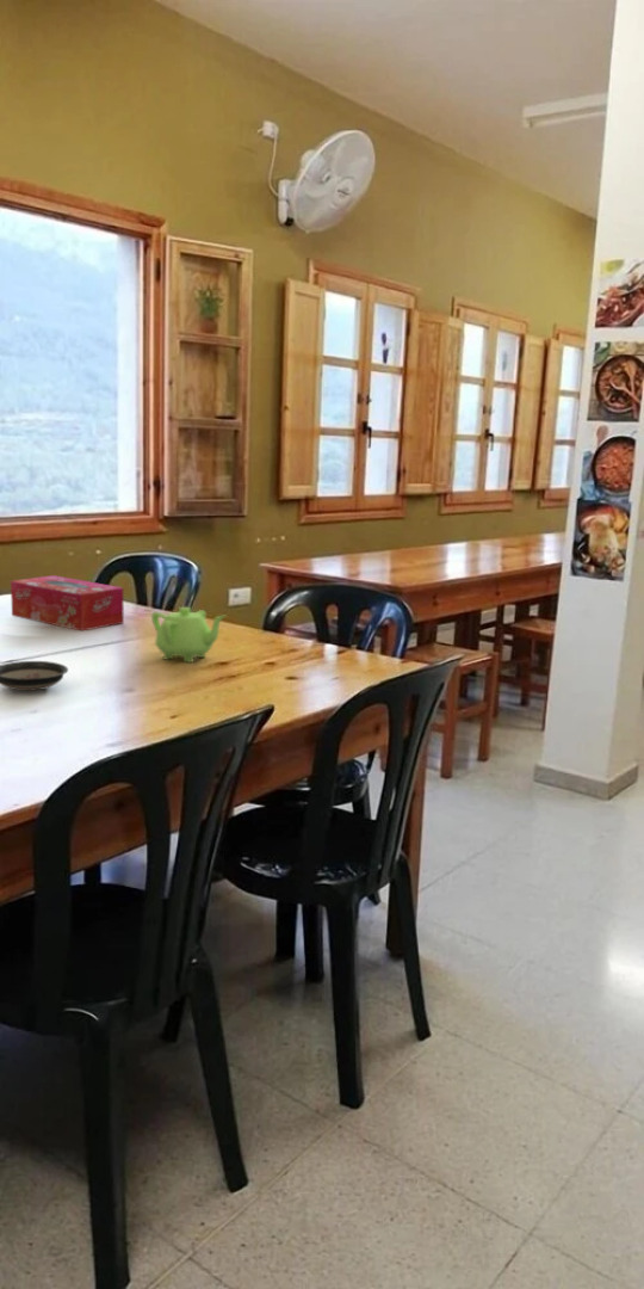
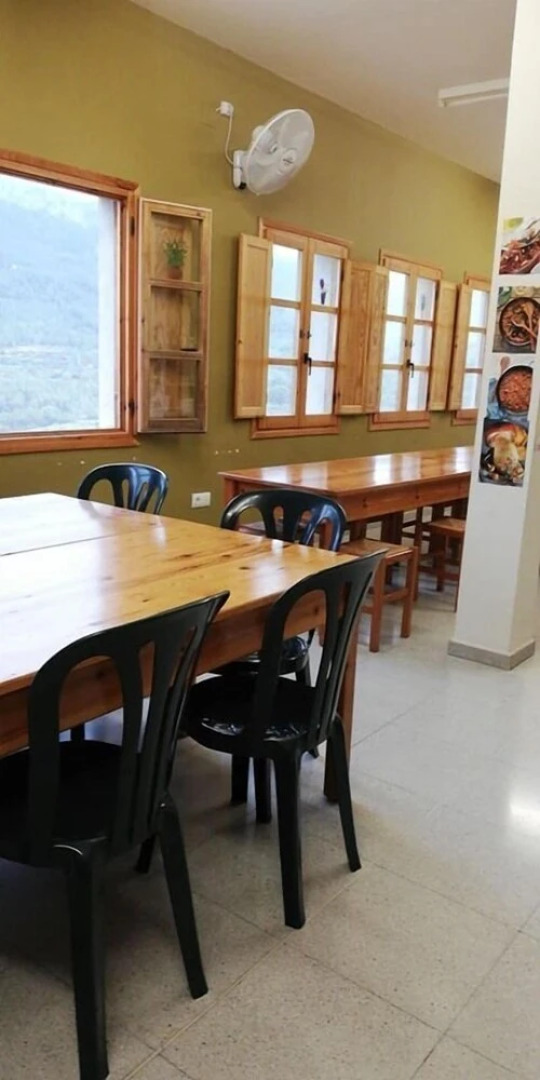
- teapot (187, 633)
- saucer (30, 678)
- tissue box (67, 602)
